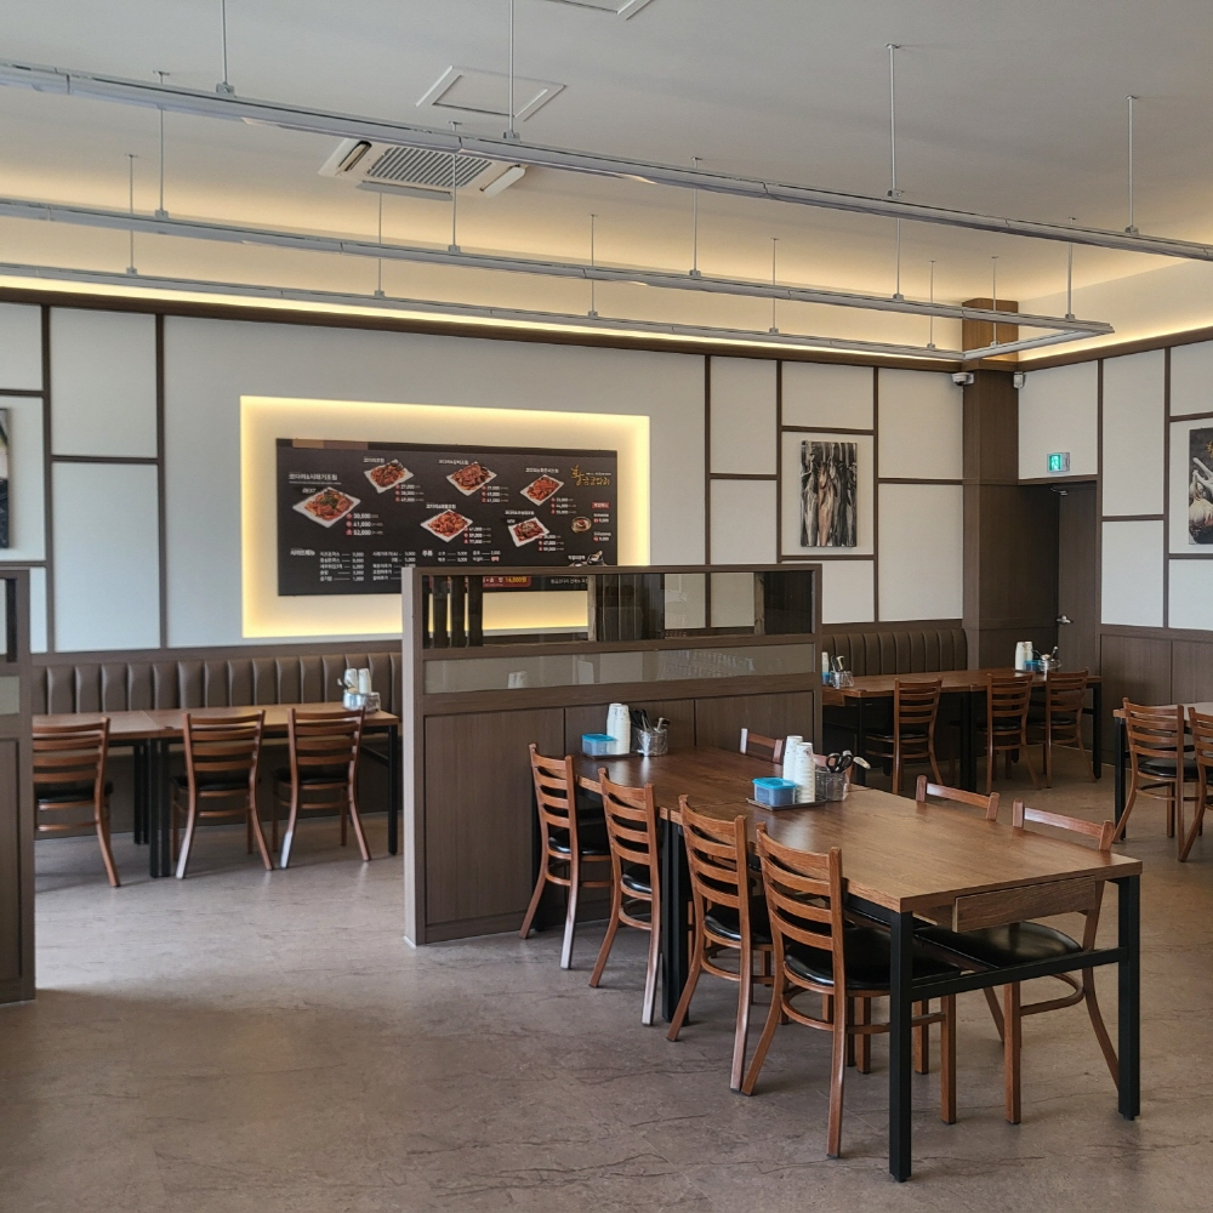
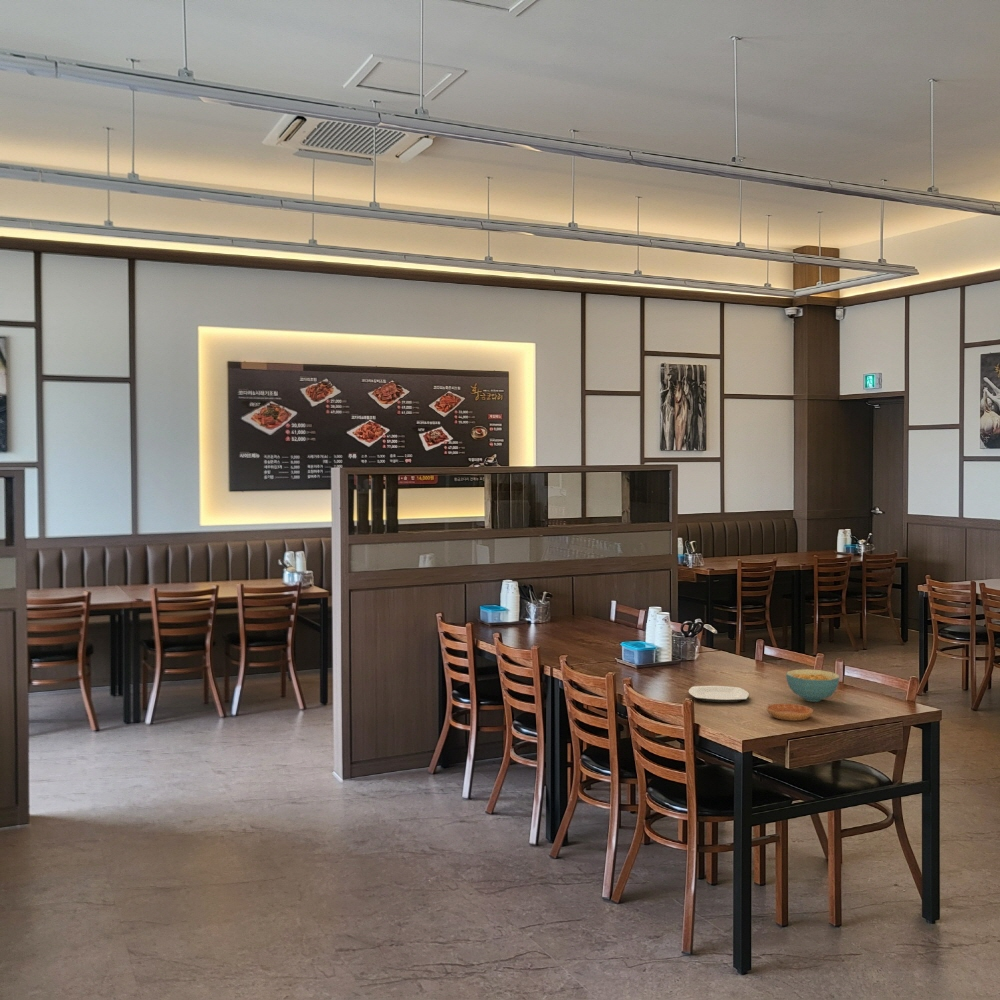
+ saucer (789, 712)
+ plate (718, 694)
+ cereal bowl (812, 687)
